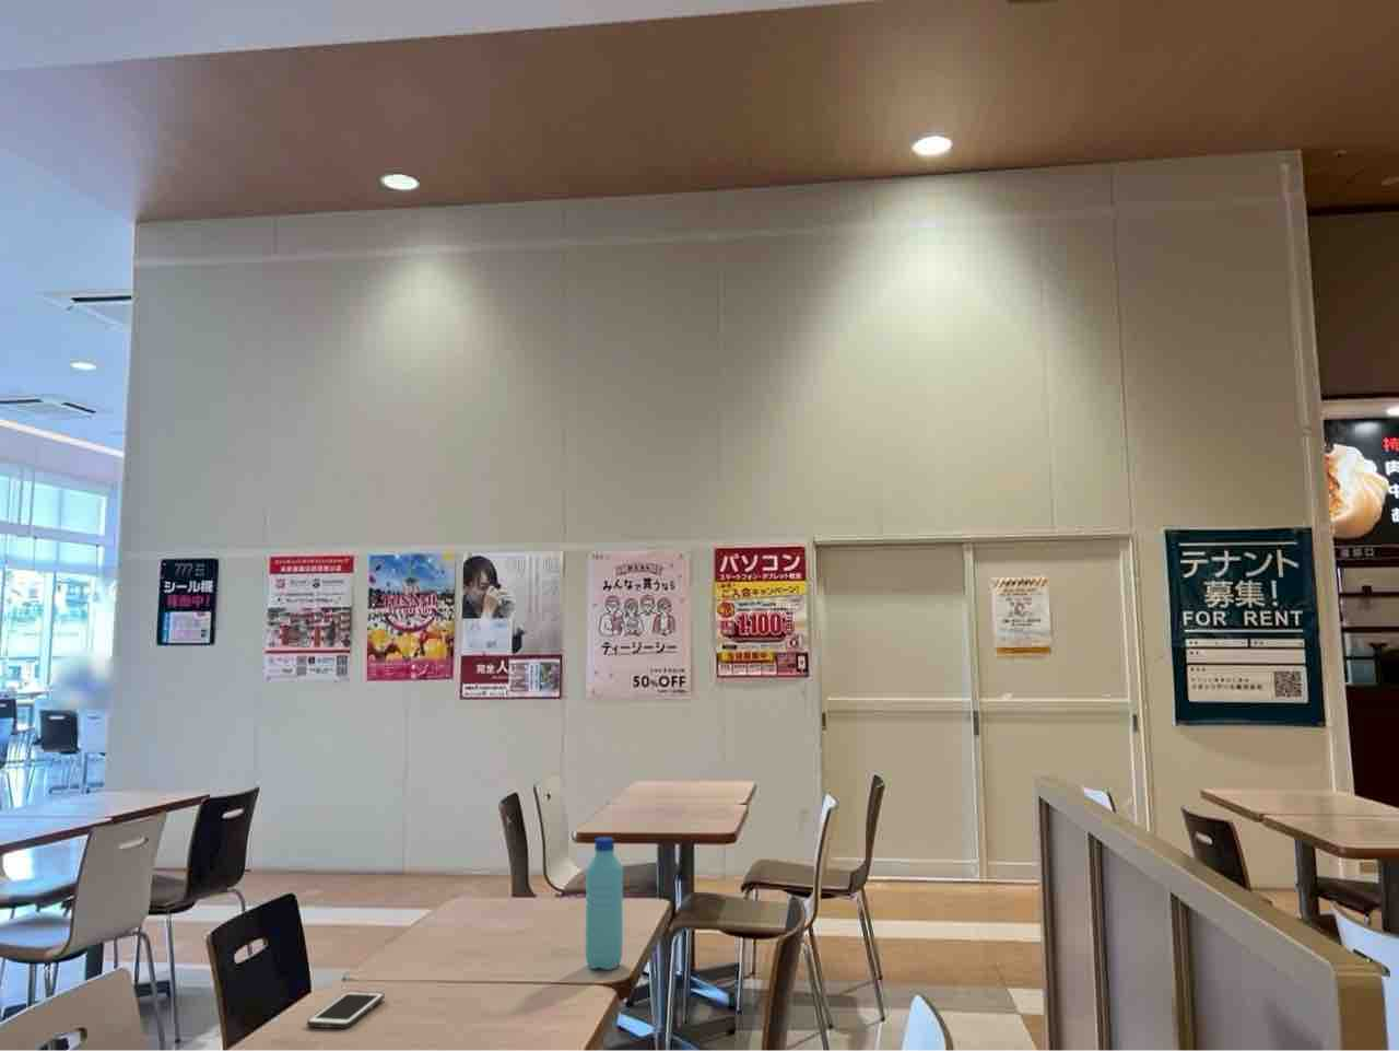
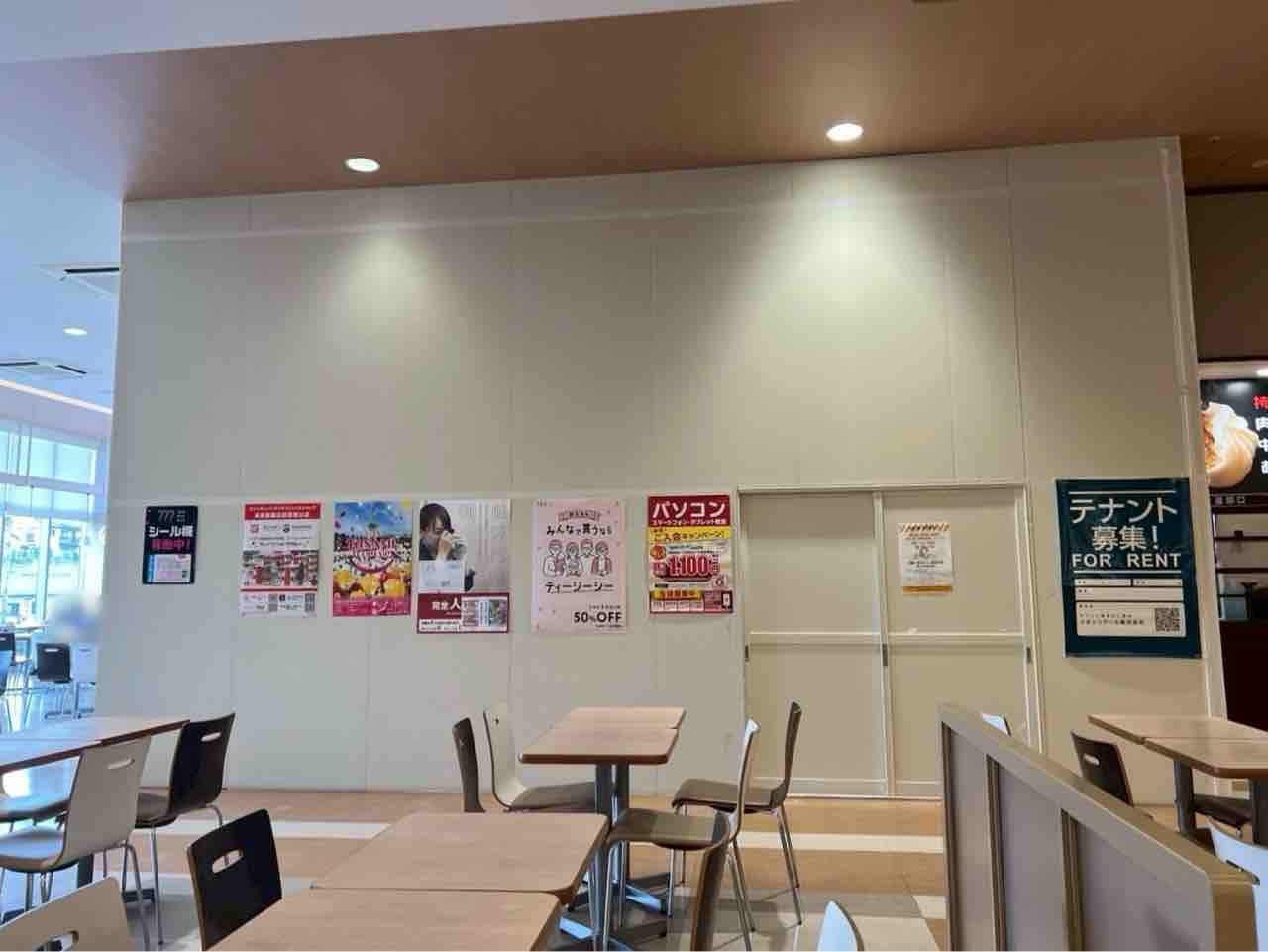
- water bottle (604, 901)
- cell phone (346, 1008)
